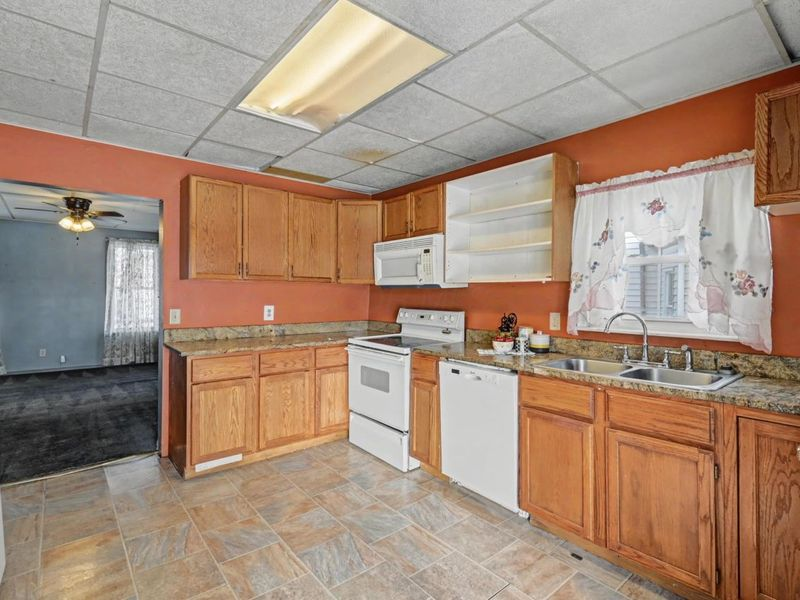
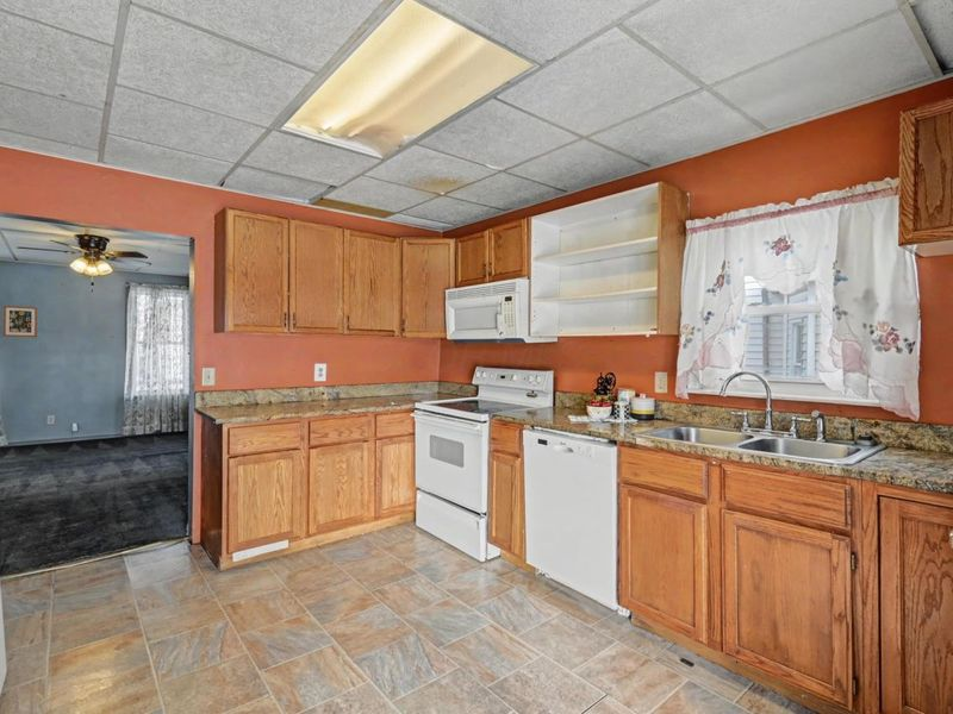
+ wall art (20, 321)
